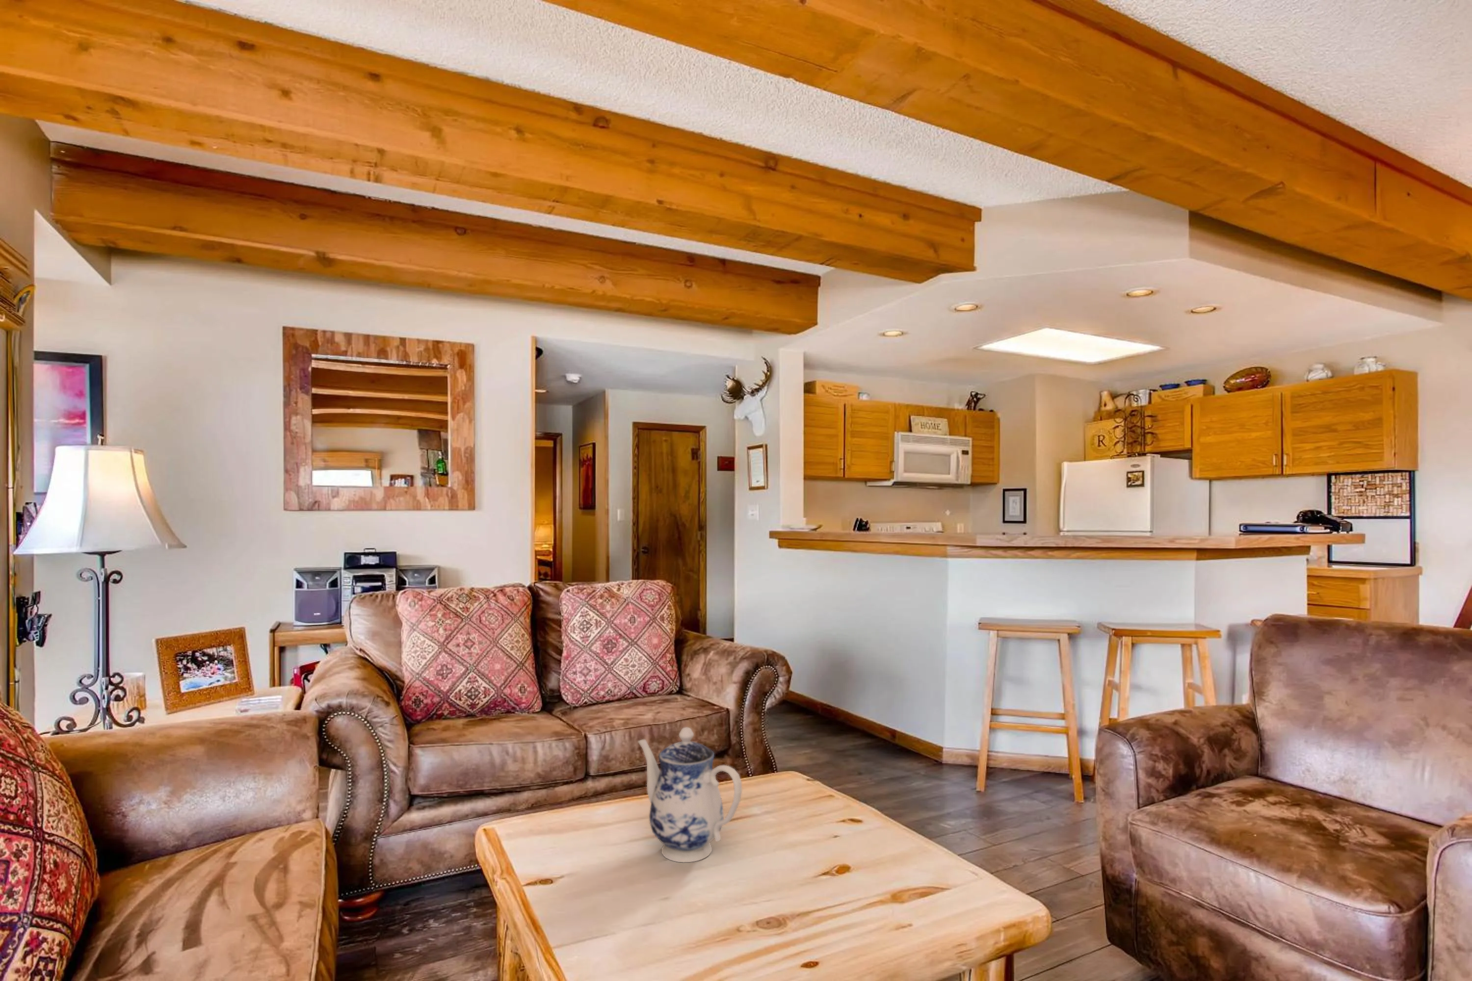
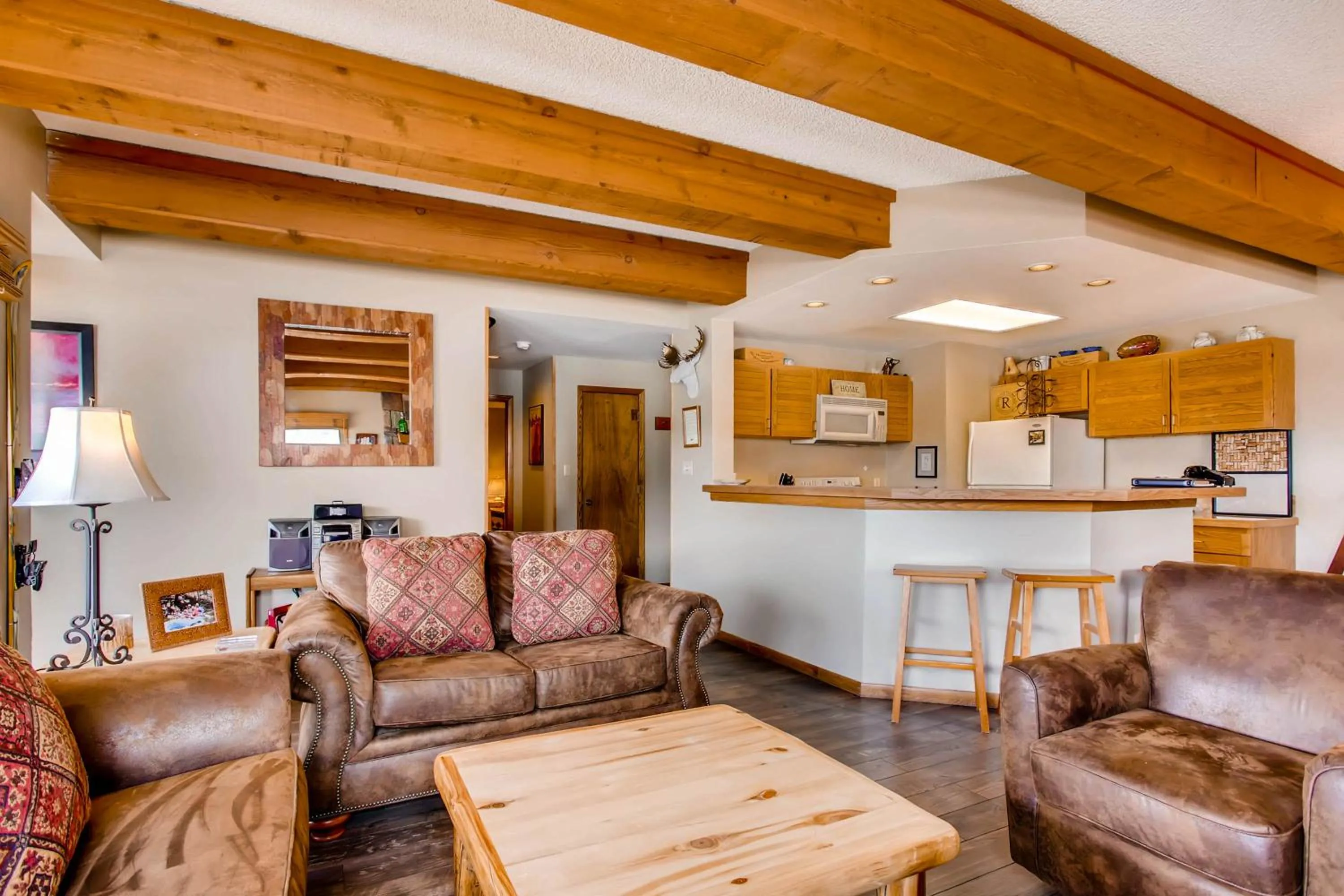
- teapot (687, 788)
